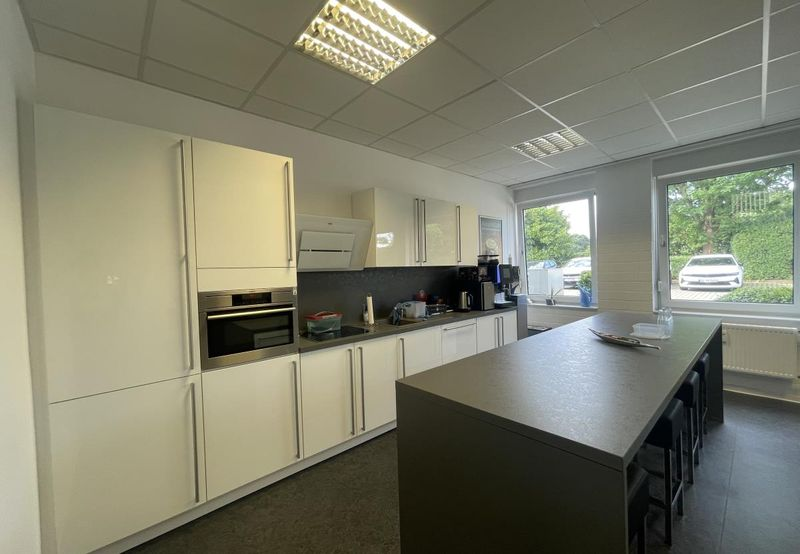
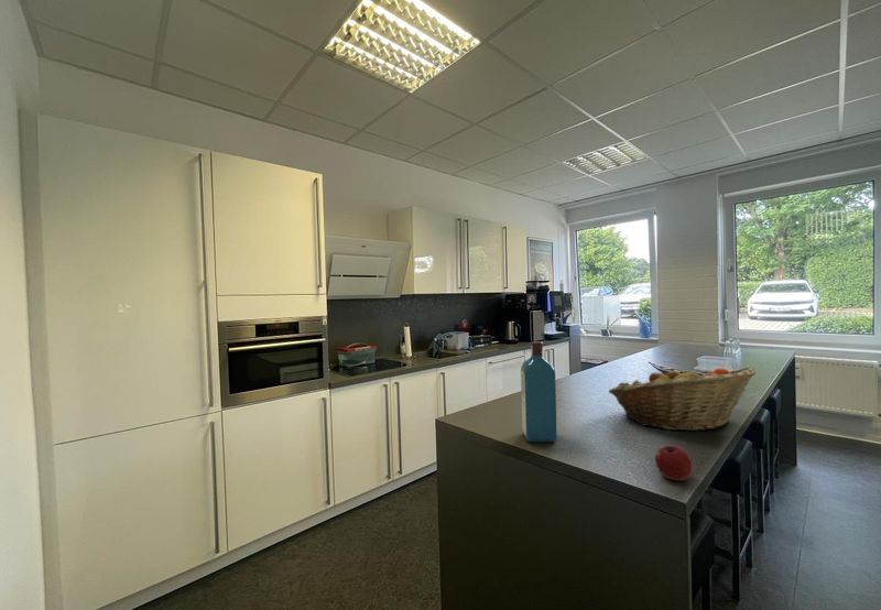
+ liquor (537, 389)
+ apple (673, 462)
+ fruit basket (679, 391)
